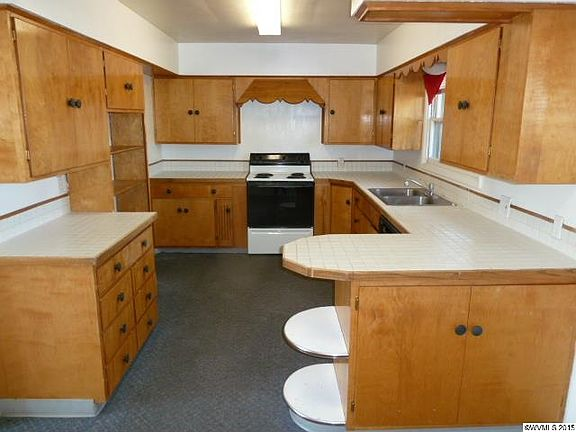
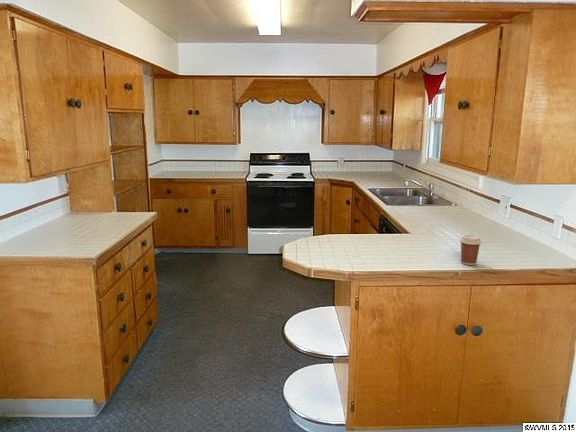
+ coffee cup (469, 249)
